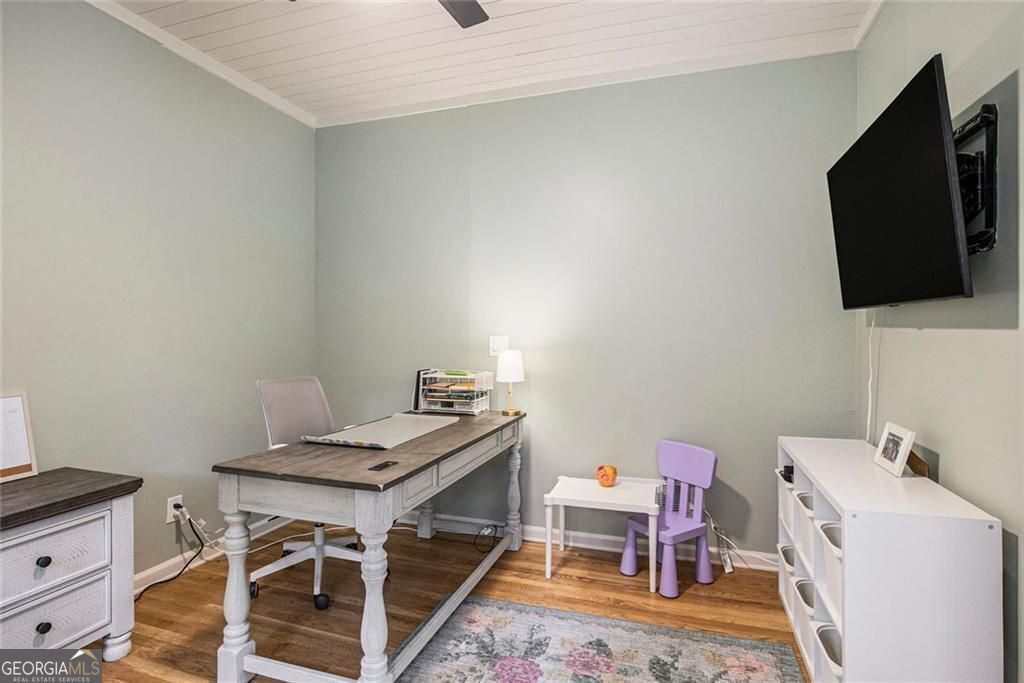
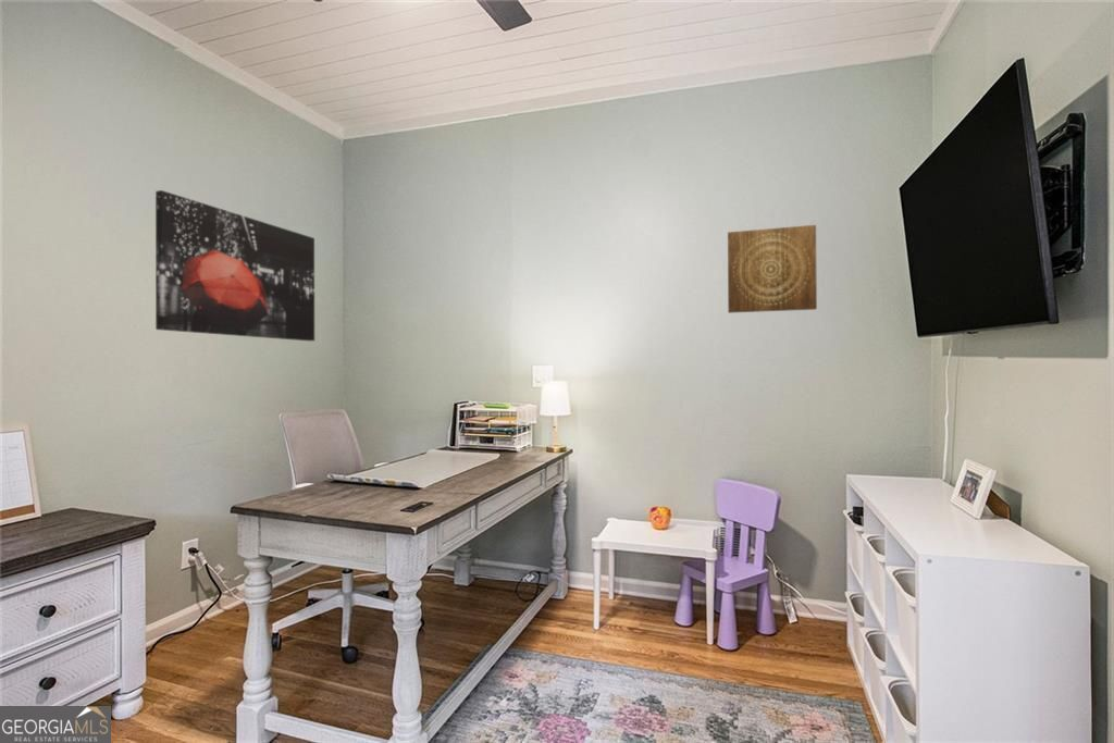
+ wall art (770, 270)
+ wall art (247, 276)
